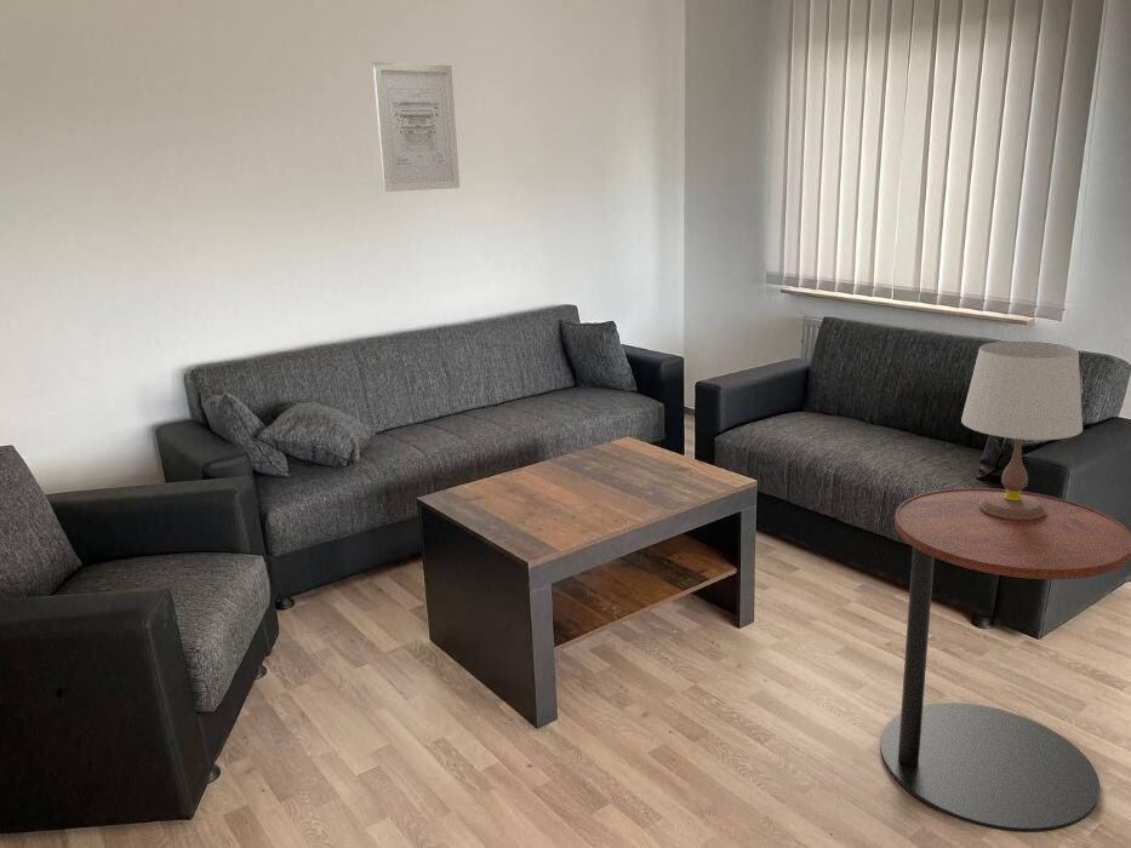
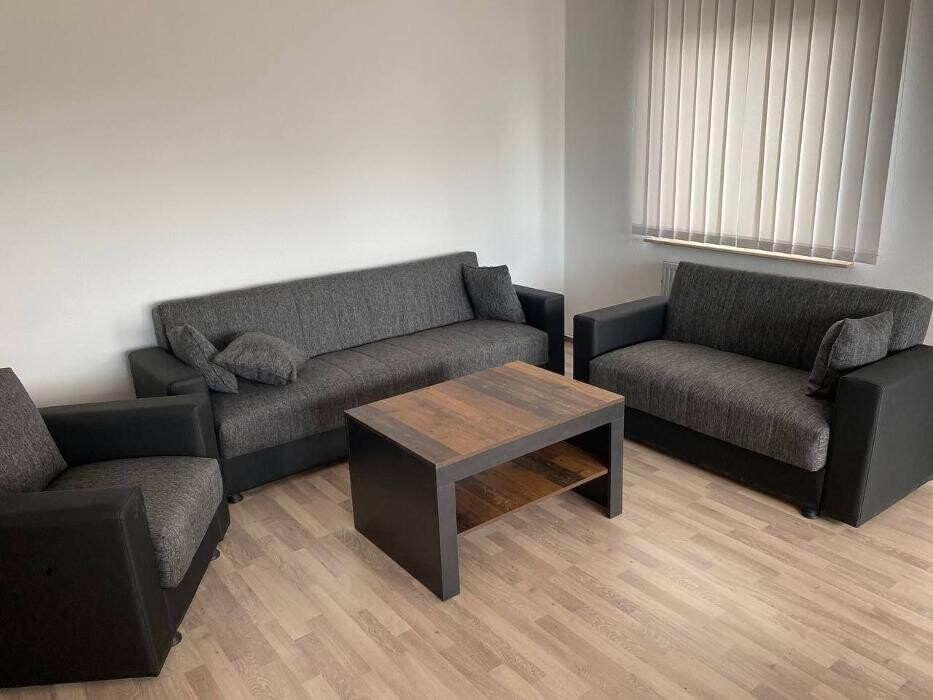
- table lamp (1019, 429)
- wall art (417, 127)
- side table (982, 705)
